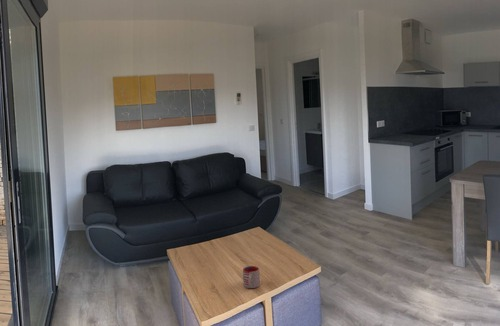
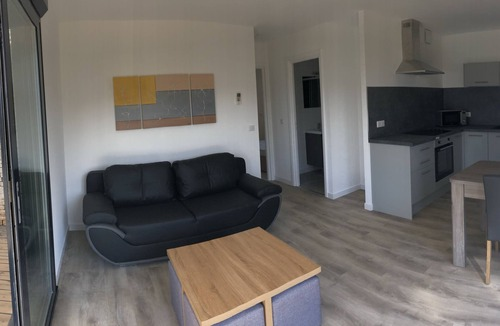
- mug (251, 278)
